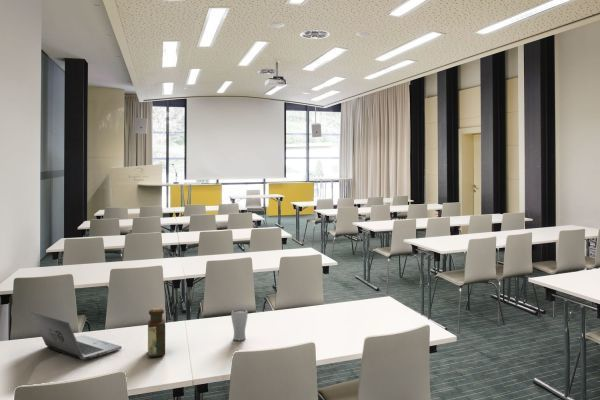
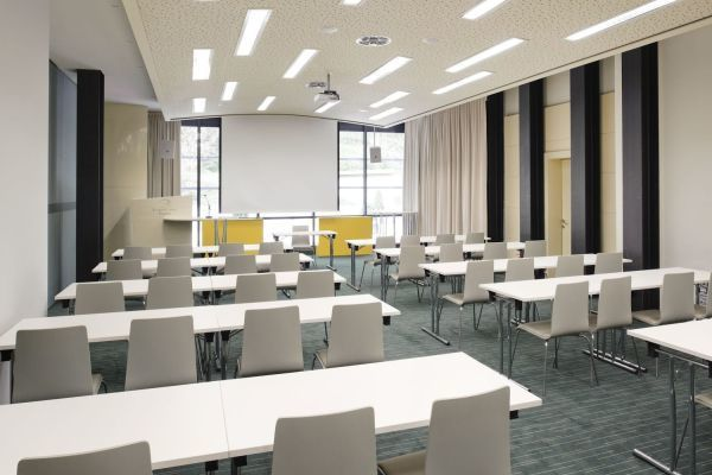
- bottle (156, 331)
- laptop (73, 333)
- drinking glass (239, 325)
